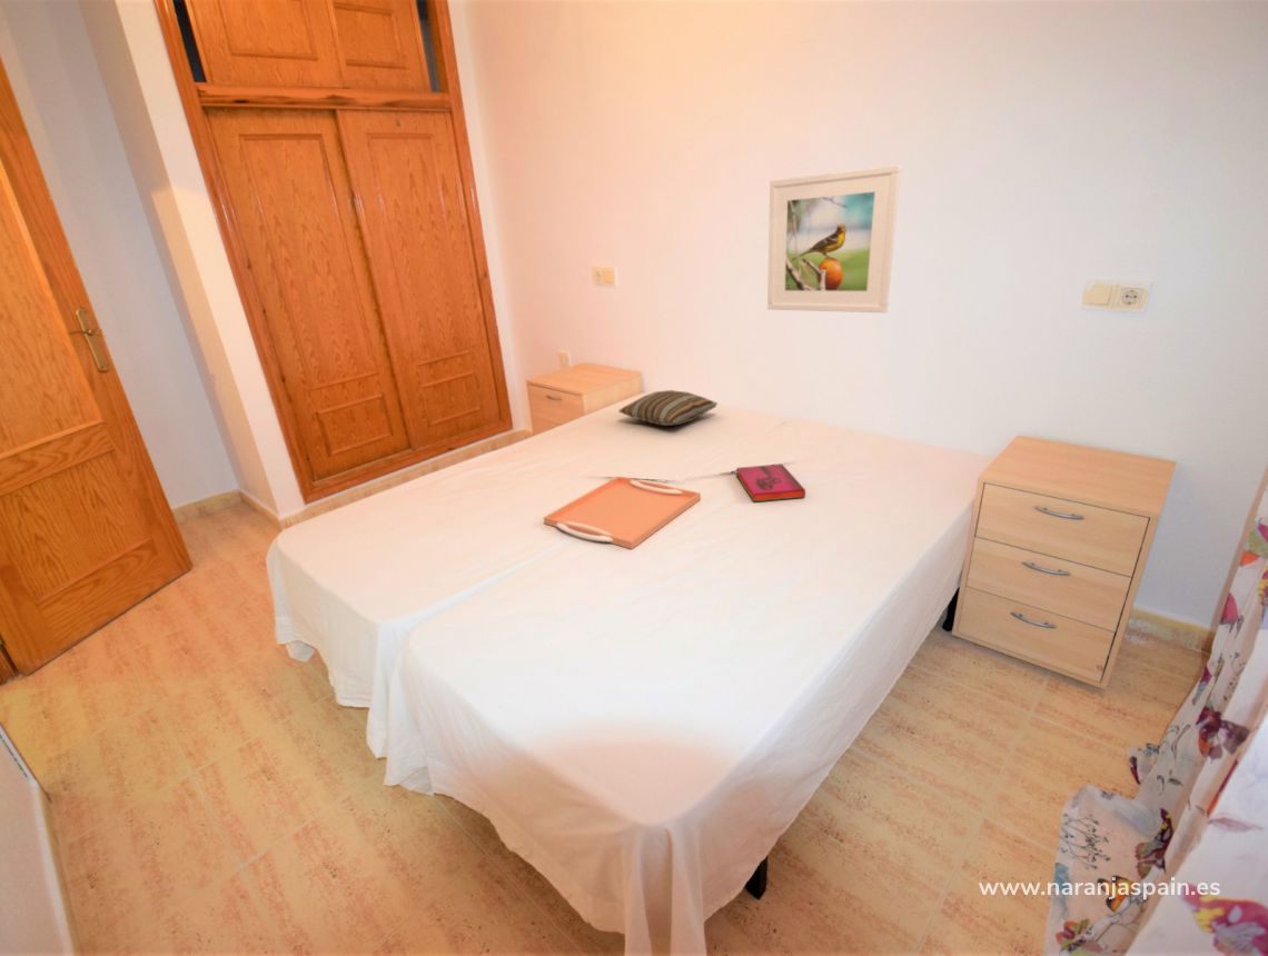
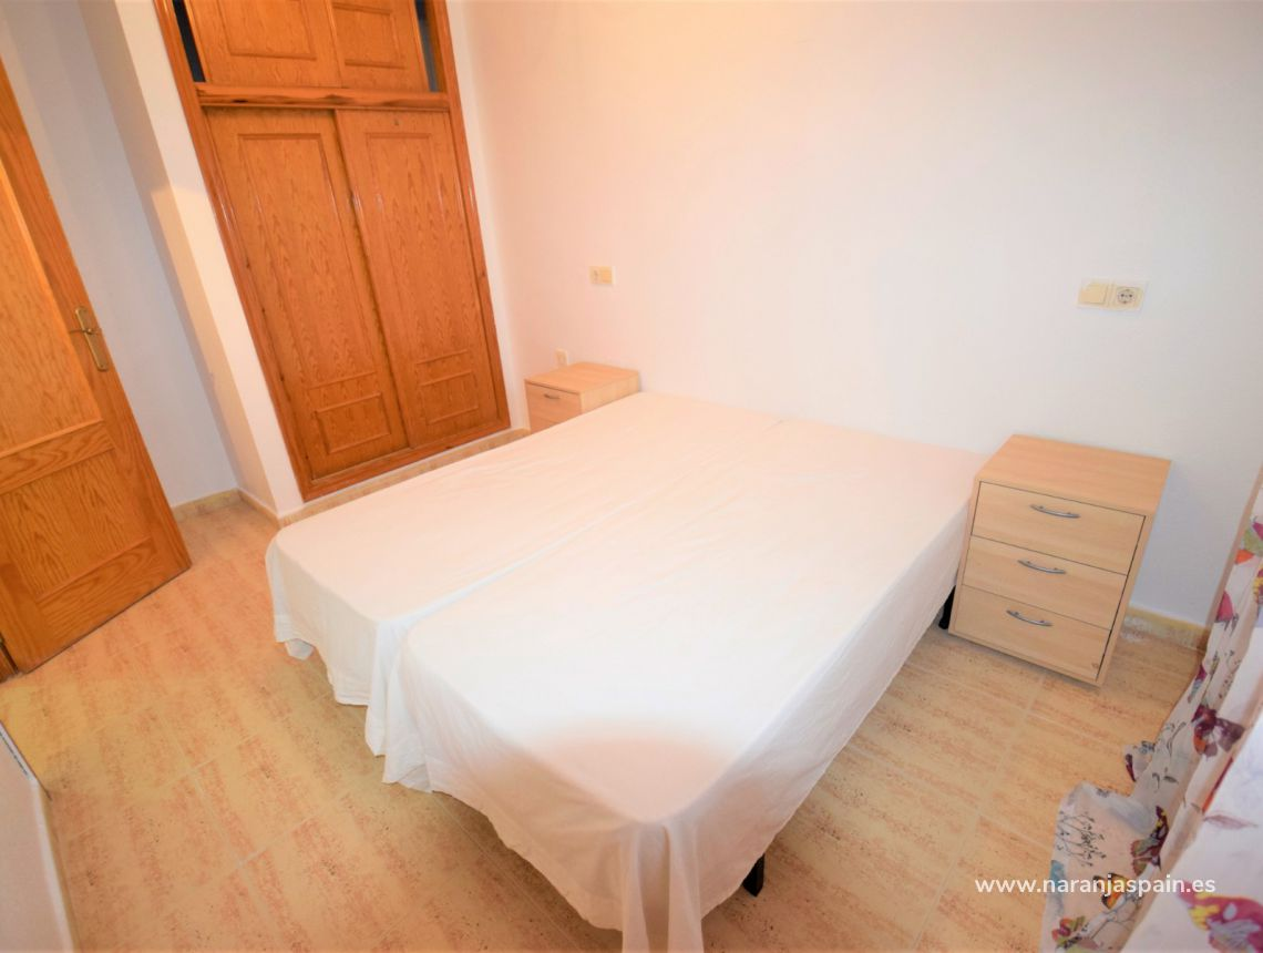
- serving tray (624, 507)
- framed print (826, 245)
- pillow (668, 407)
- hardback book (769, 481)
